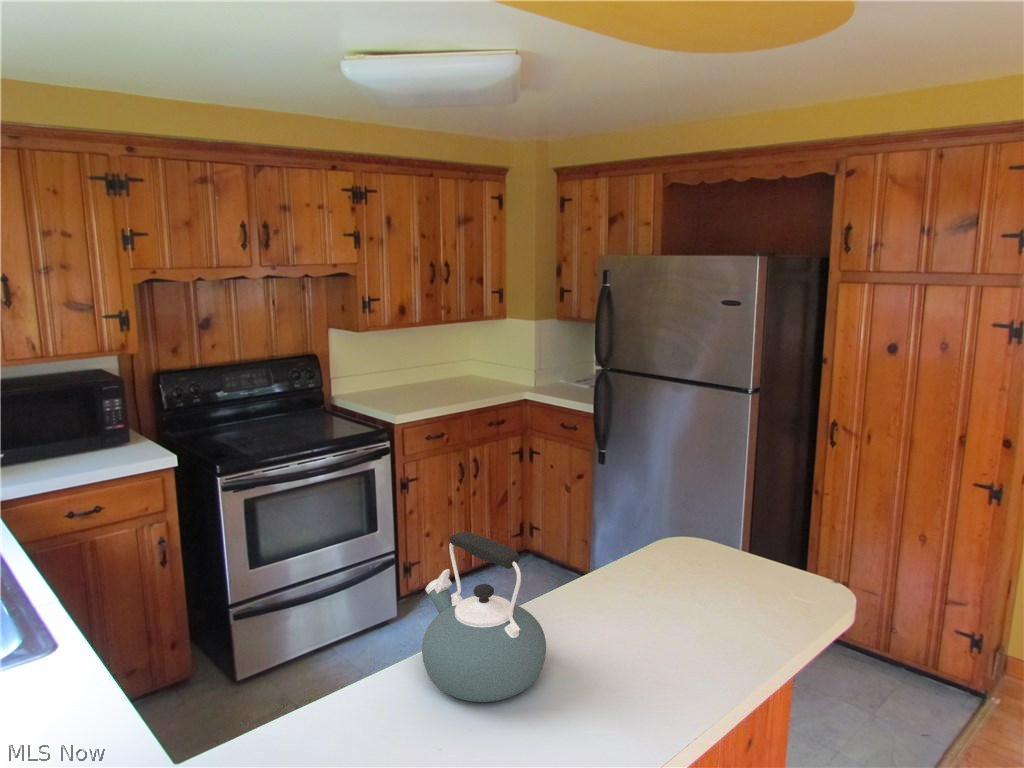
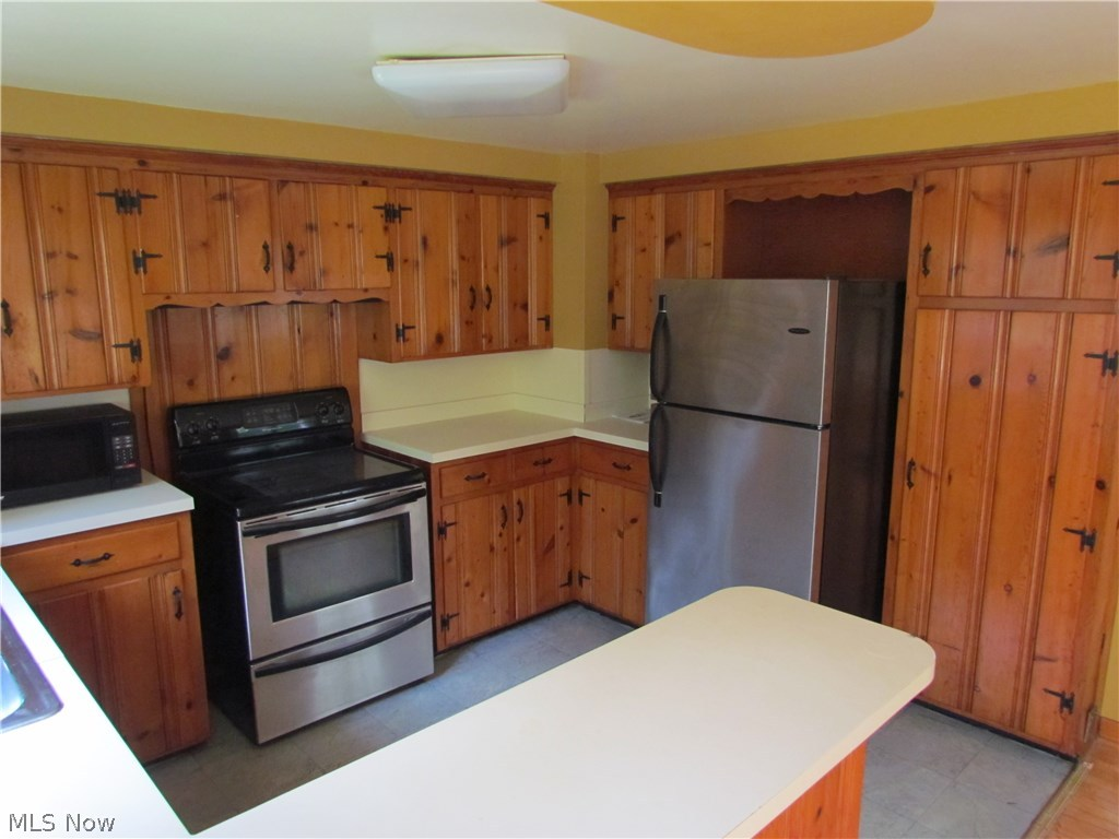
- kettle (475, 605)
